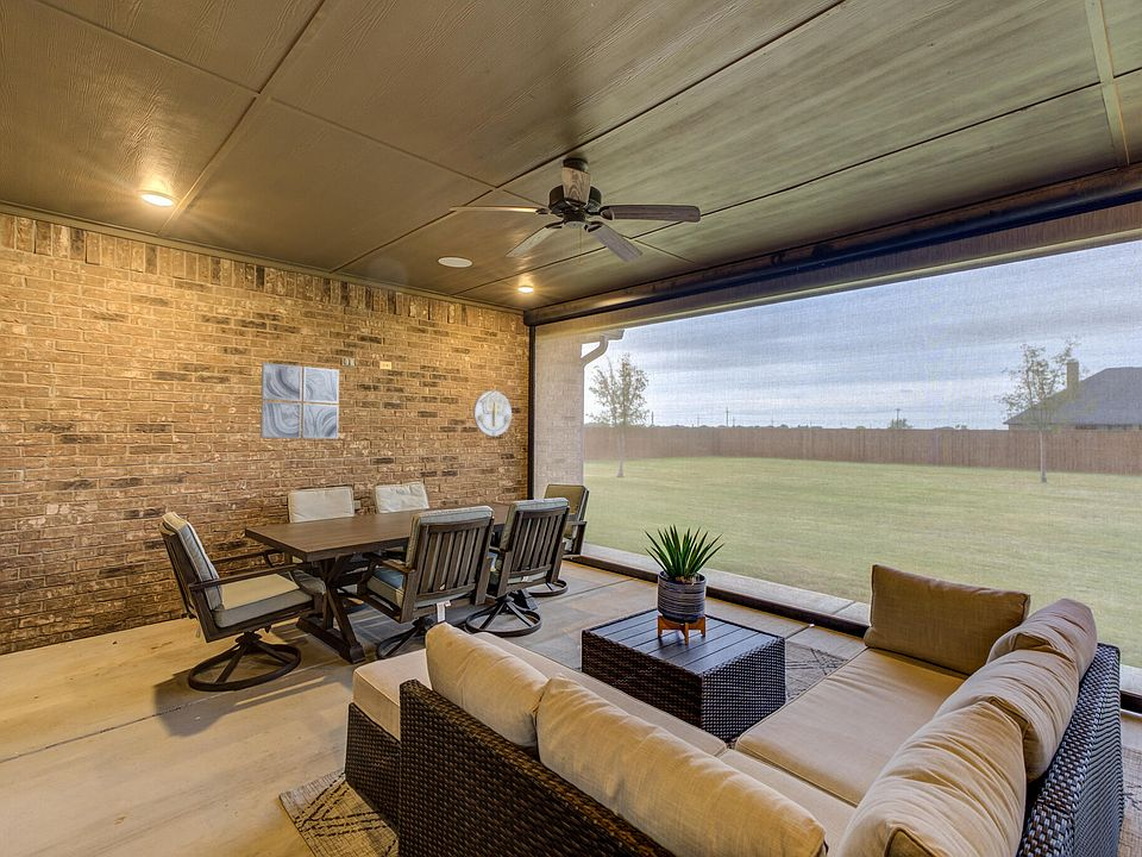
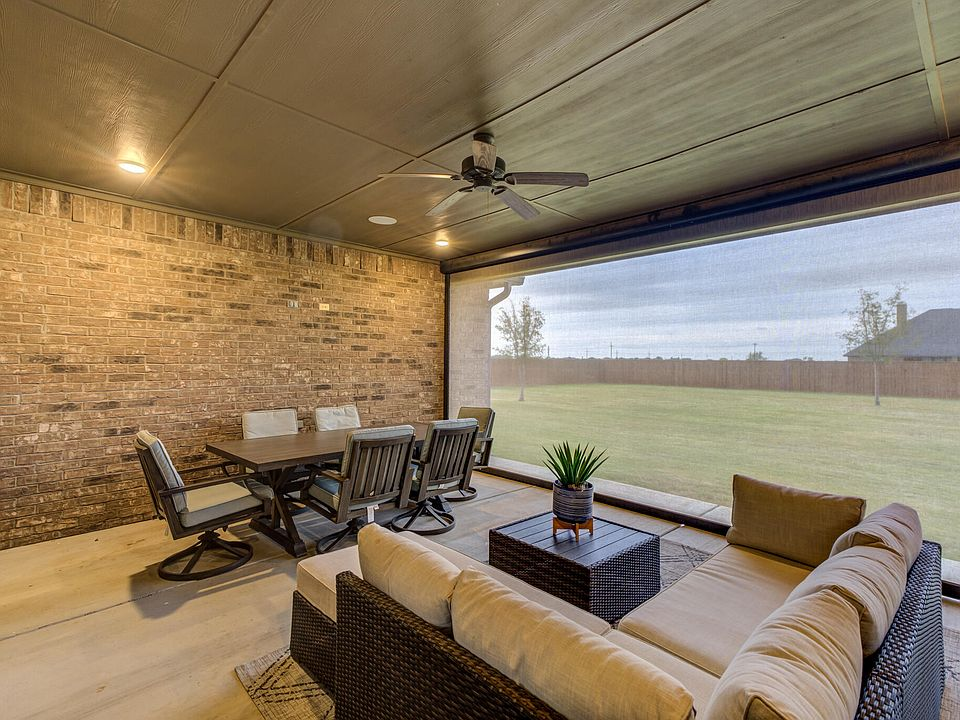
- wall decoration (494, 413)
- wall art (302, 404)
